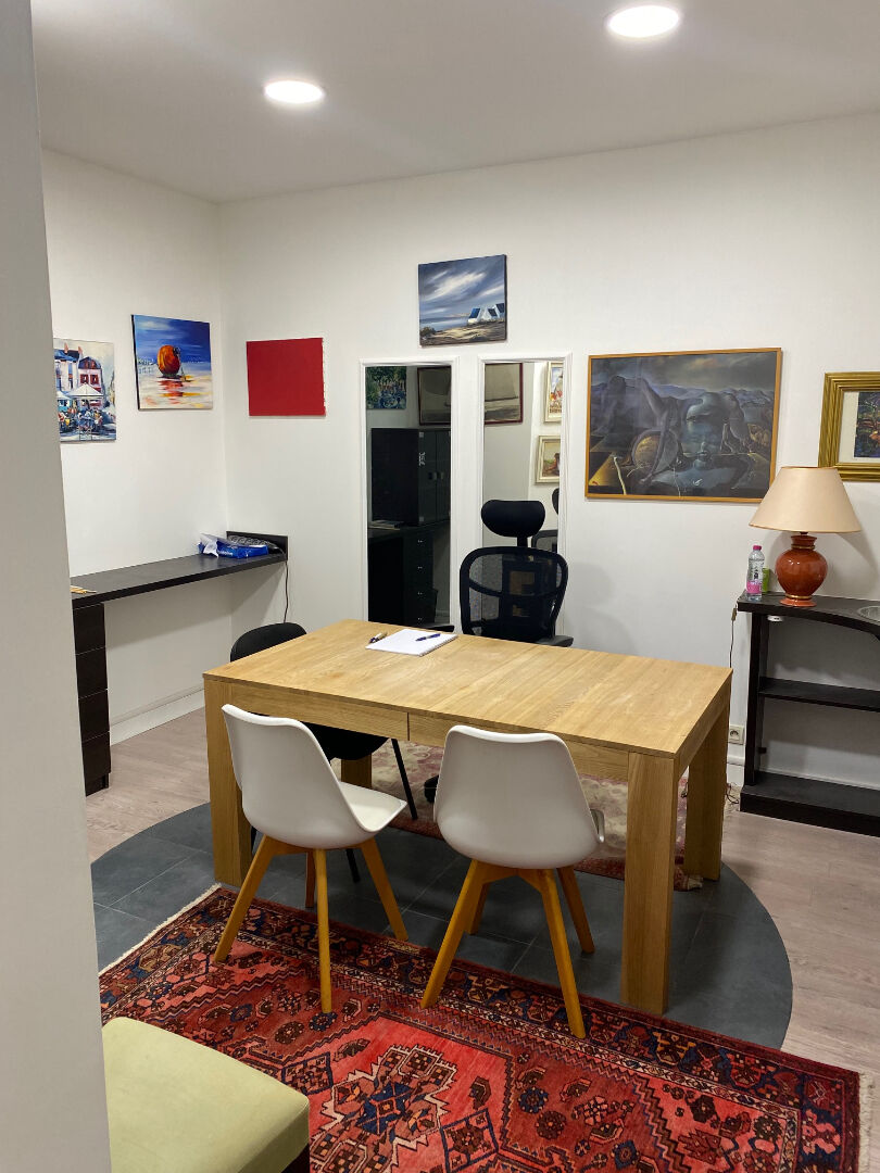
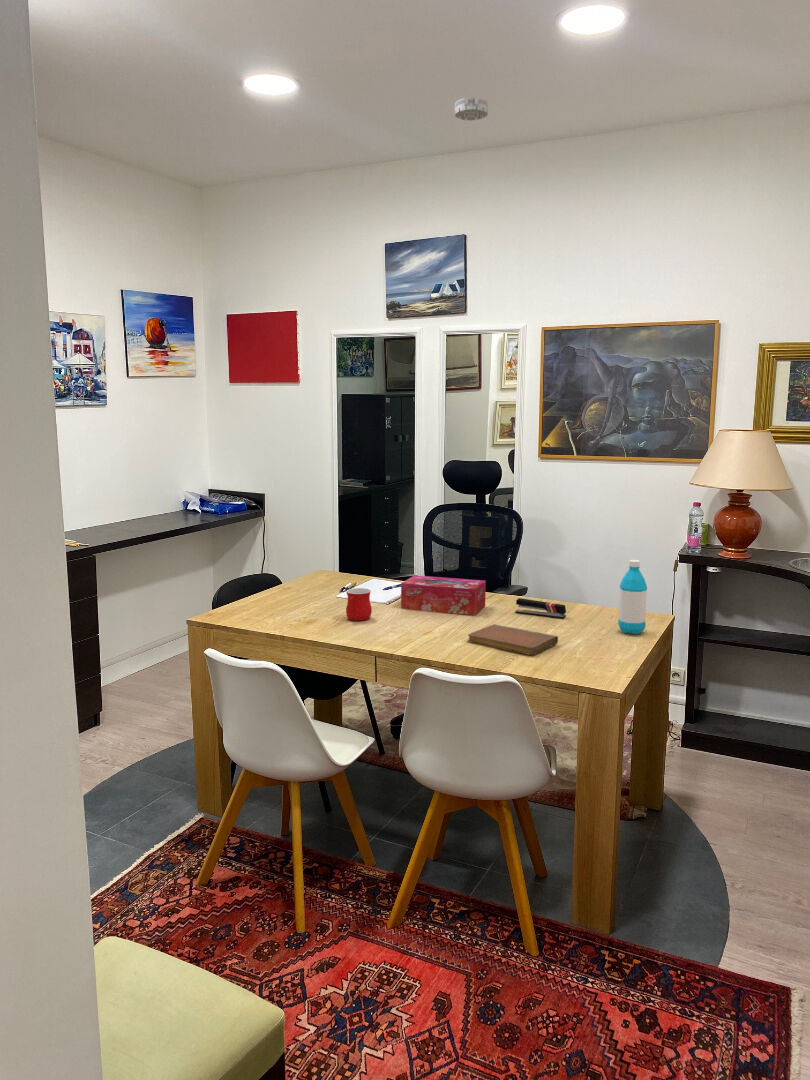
+ stapler (540, 607)
+ water bottle (633, 596)
+ mug (357, 605)
+ tissue box (443, 594)
+ smoke detector (471, 108)
+ notebook (512, 638)
